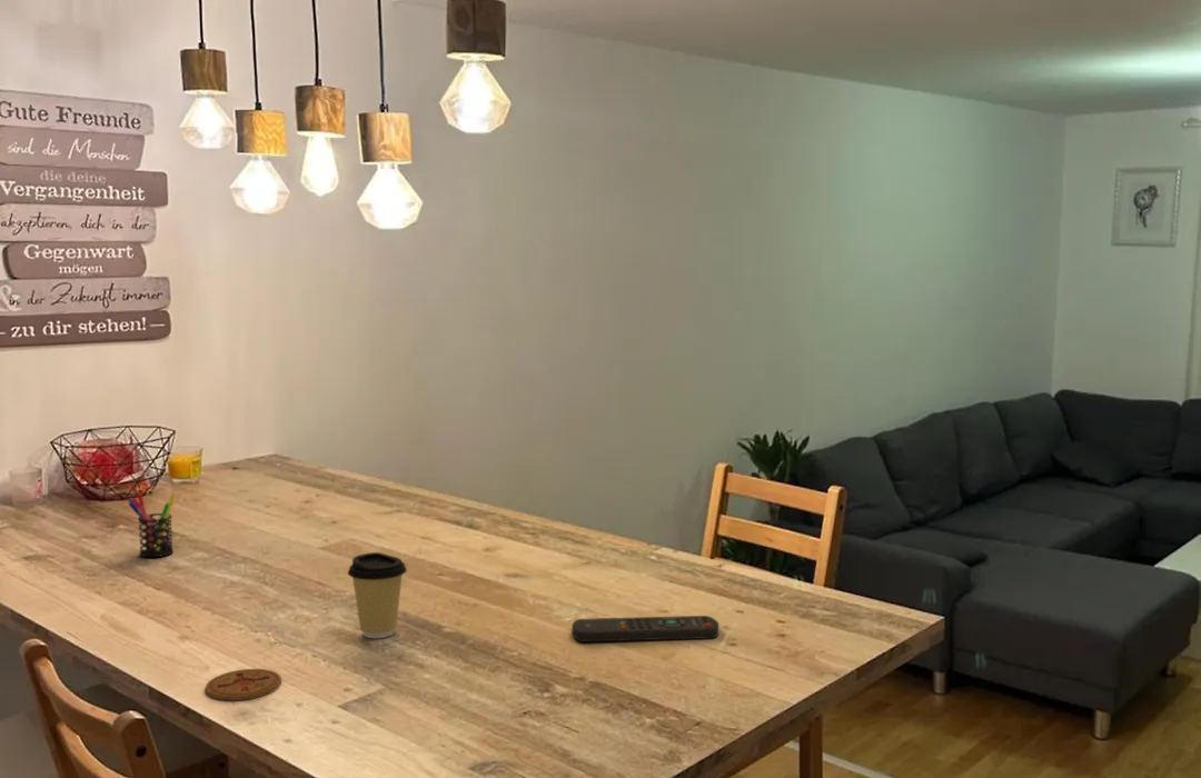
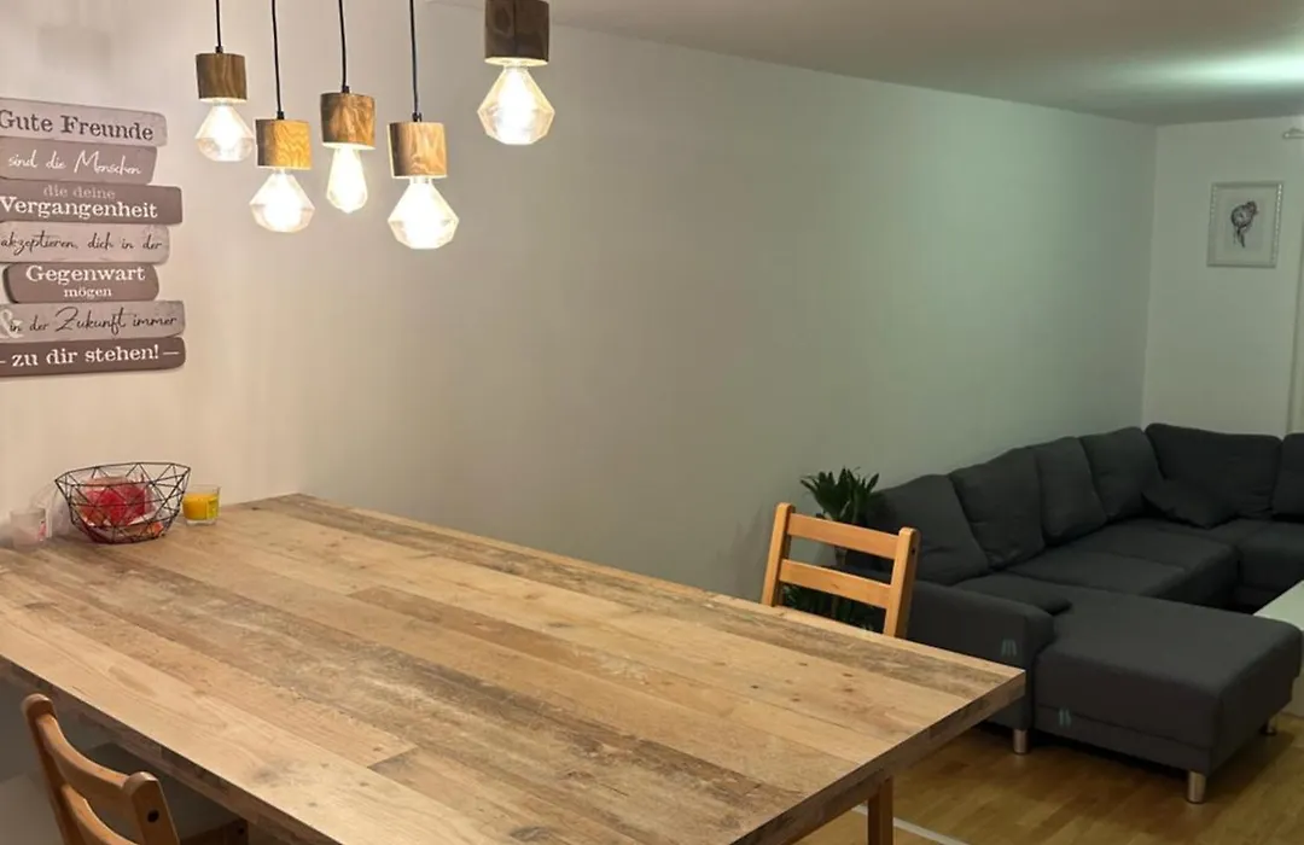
- coffee cup (377, 596)
- pen holder (156, 522)
- coaster (244, 684)
- remote control (645, 627)
